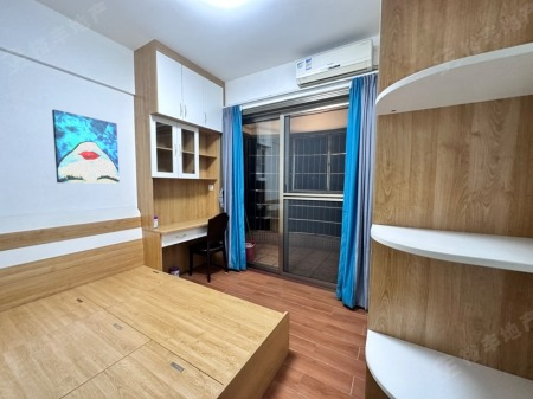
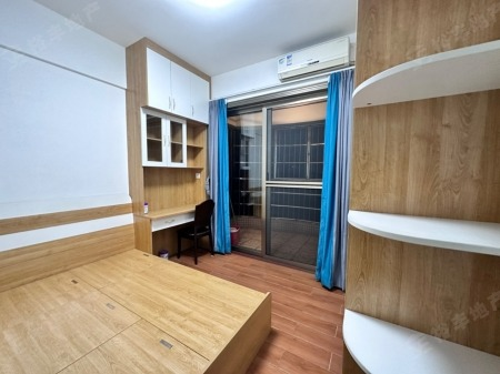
- wall art (89, 150)
